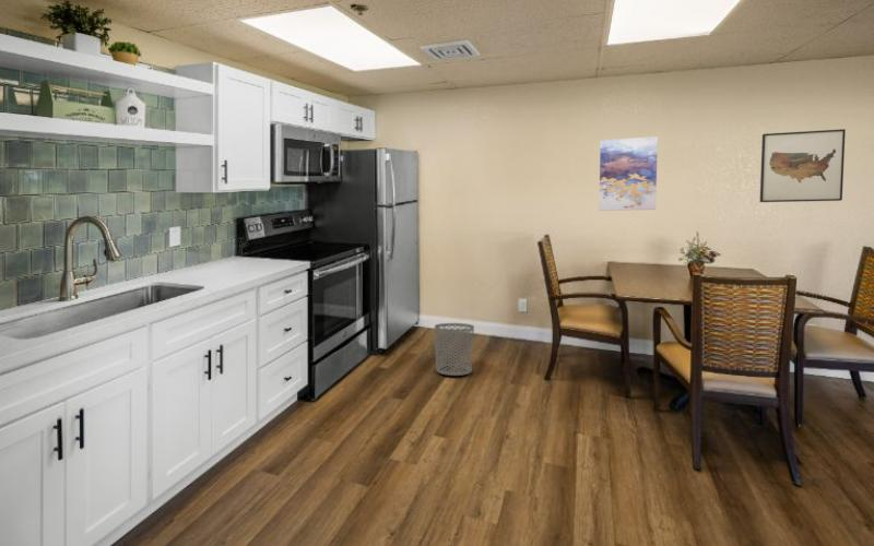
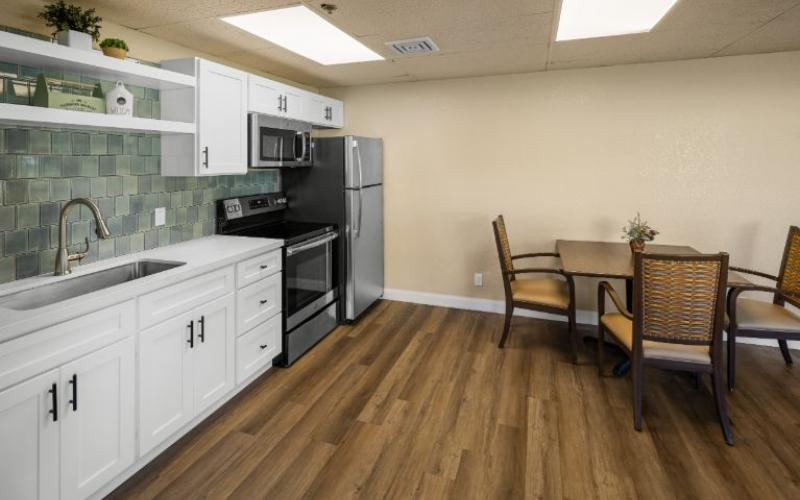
- wall art (801, 166)
- waste bin (453, 348)
- wall art (627, 174)
